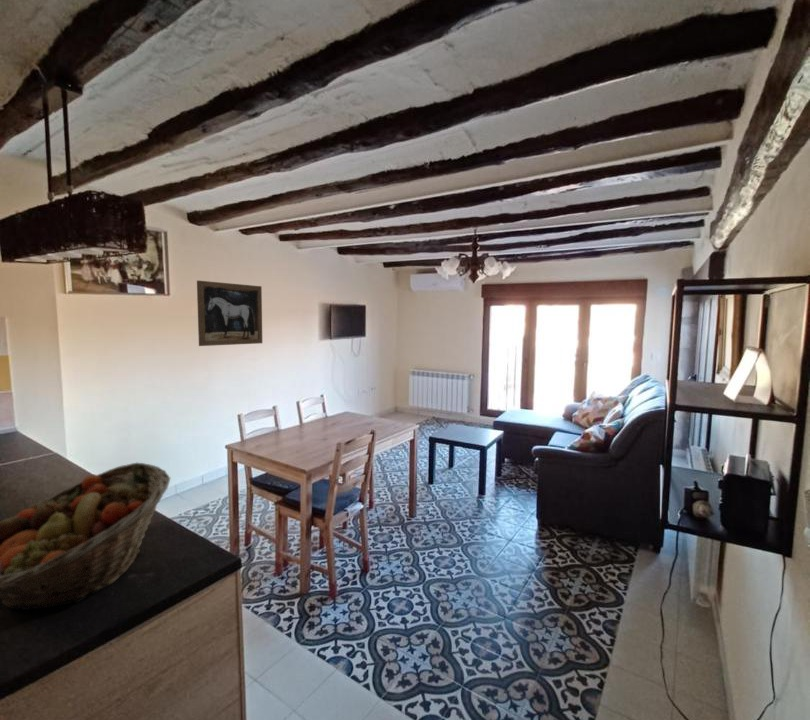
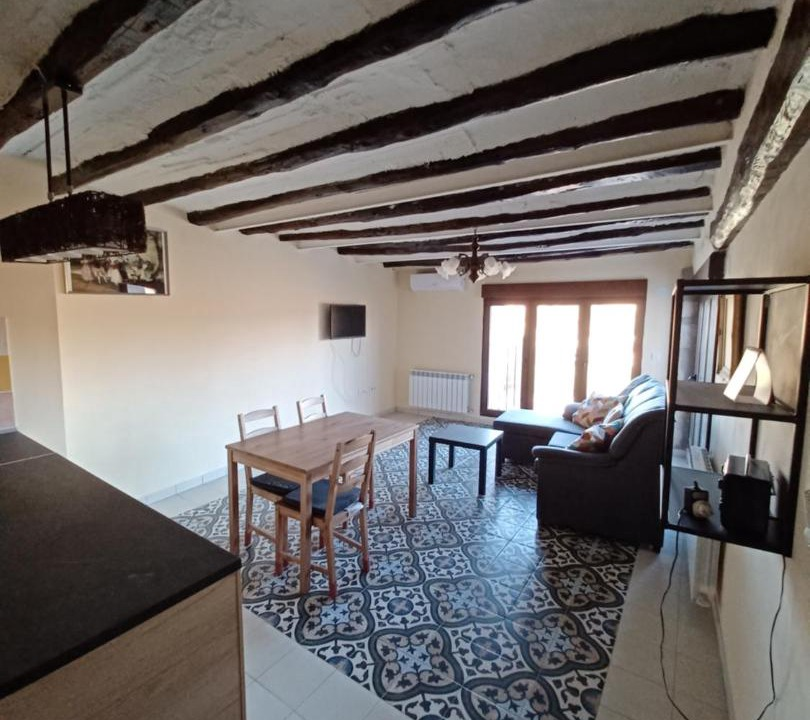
- wall art (232, 314)
- fruit basket (82, 526)
